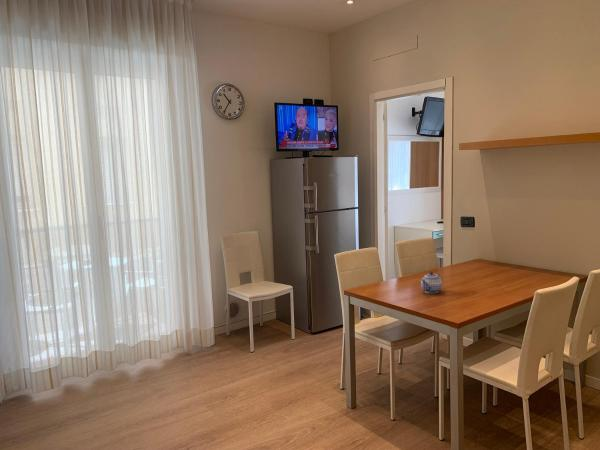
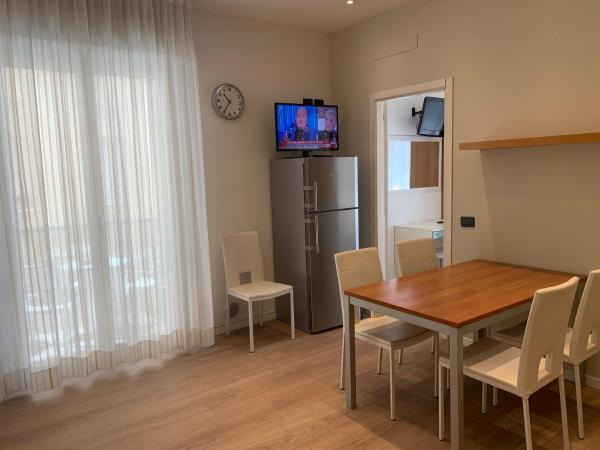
- teapot (431, 281)
